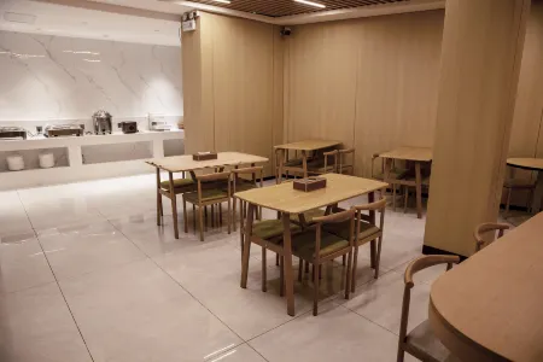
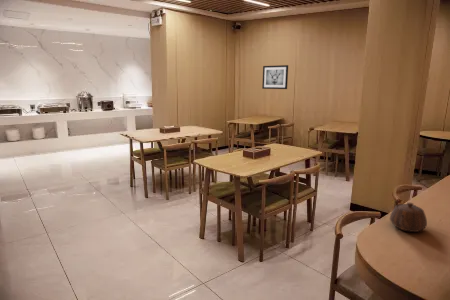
+ wall art (274, 77)
+ teapot (408, 215)
